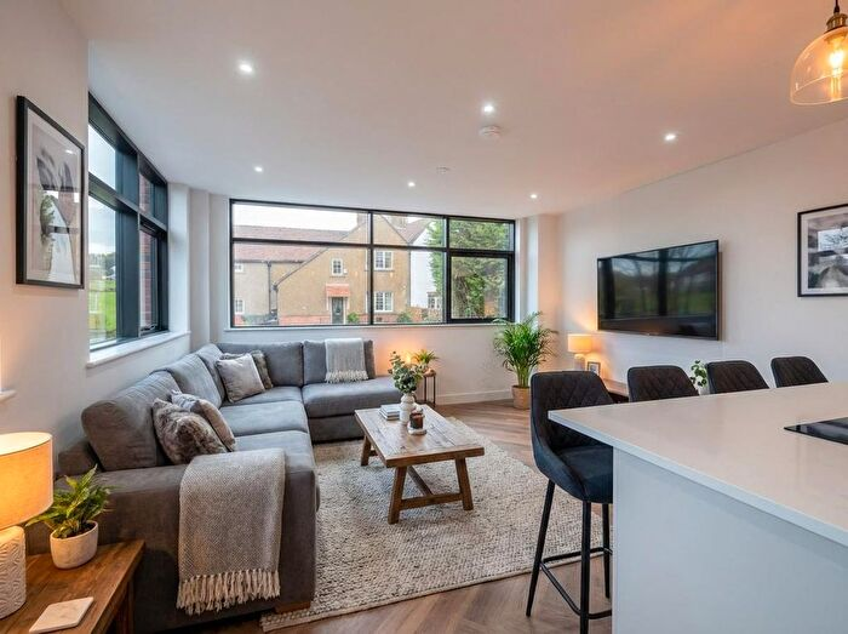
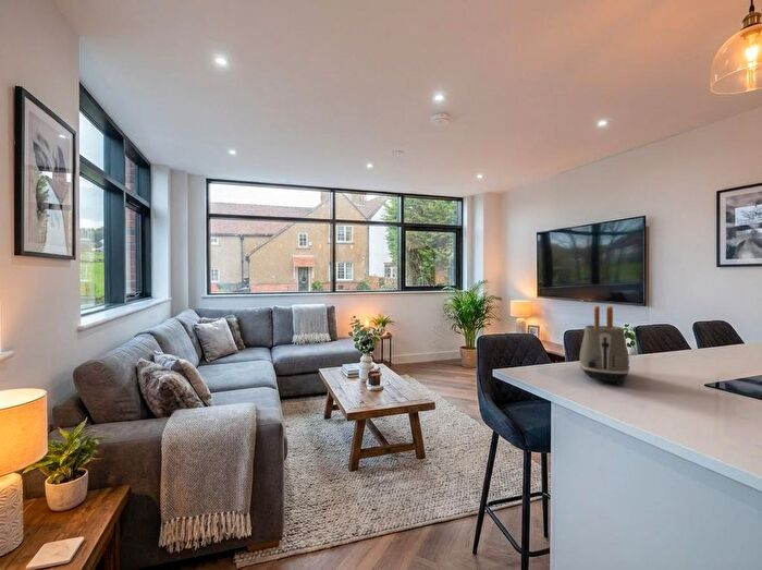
+ toaster (603, 340)
